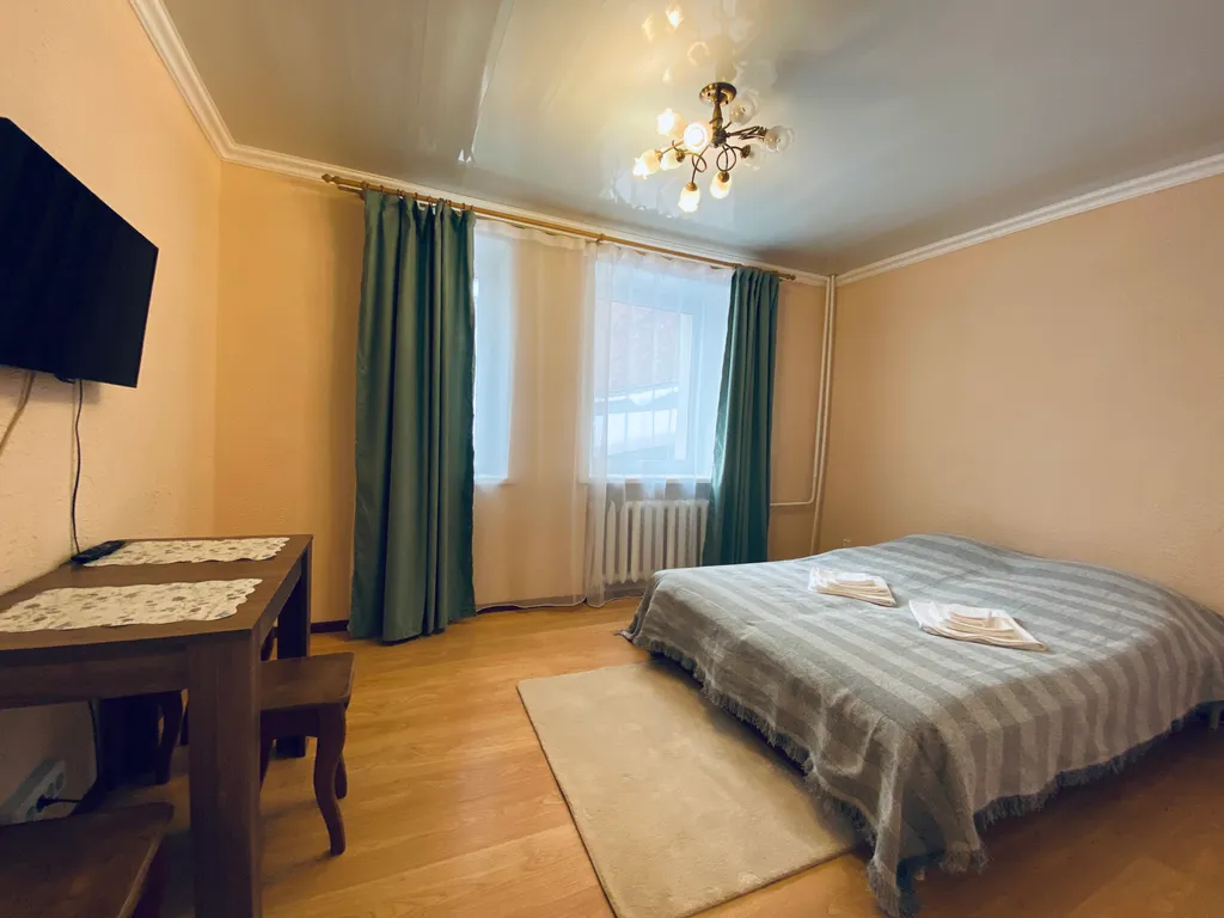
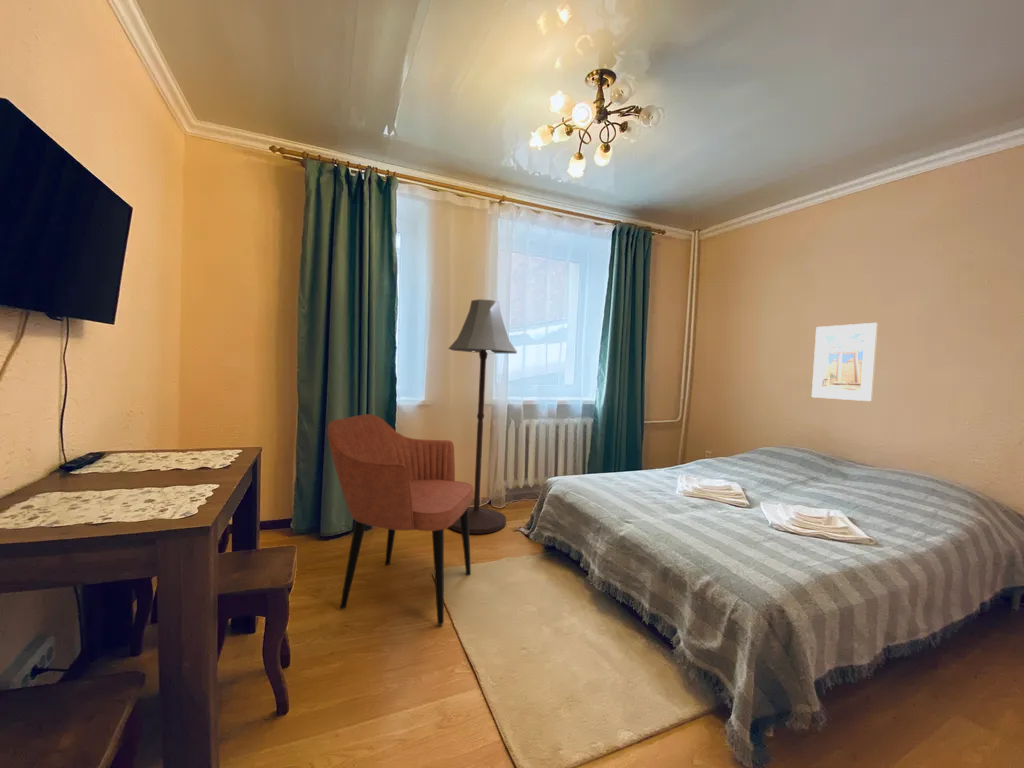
+ floor lamp (480, 412)
+ armchair (404, 505)
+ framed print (842, 362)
